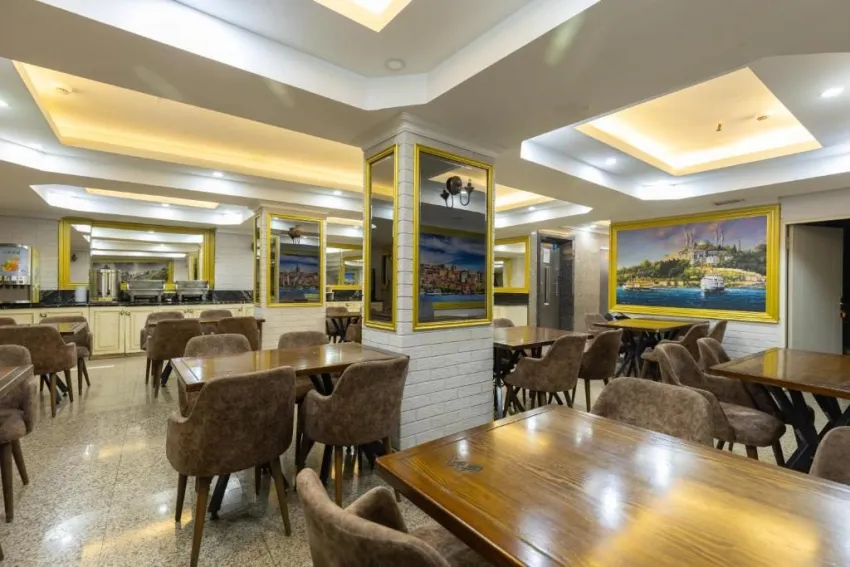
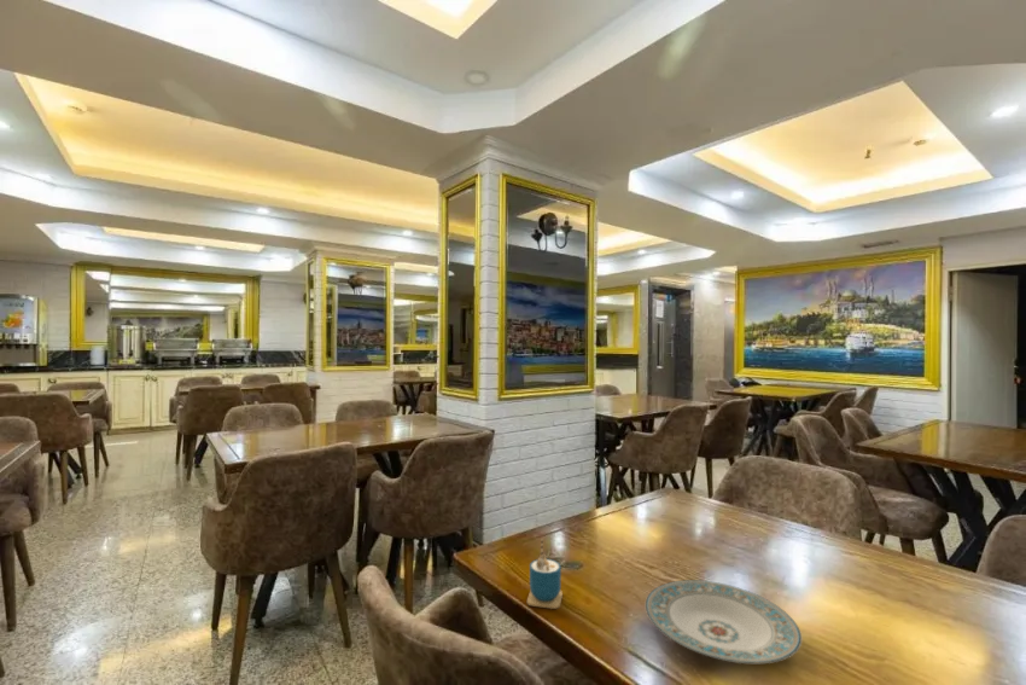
+ plate (718, 623)
+ cup (544, 570)
